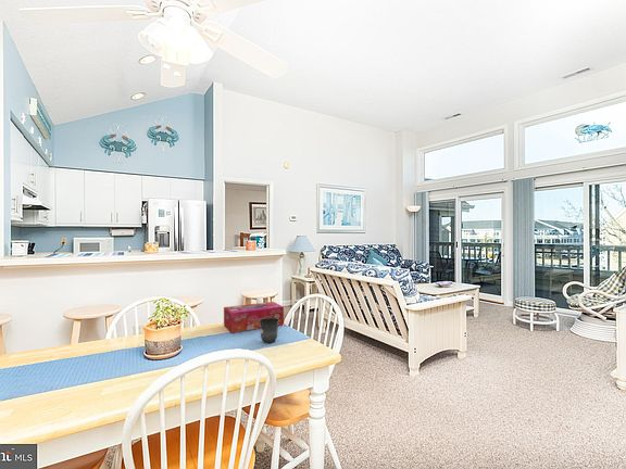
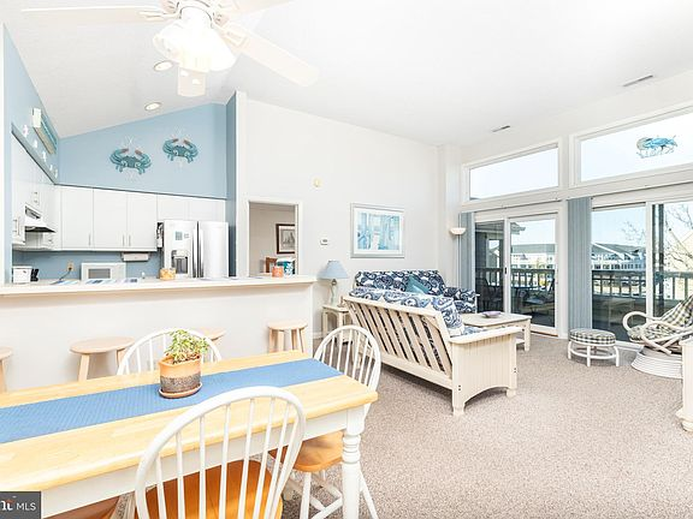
- tissue box (253, 316)
- mug (267, 329)
